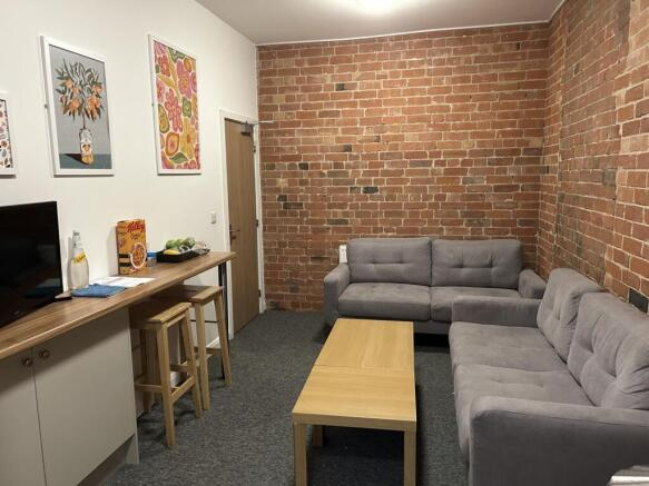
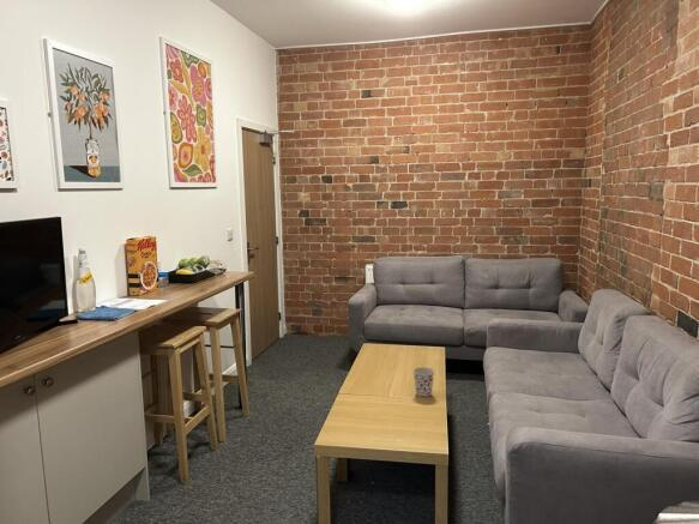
+ cup (423, 381)
